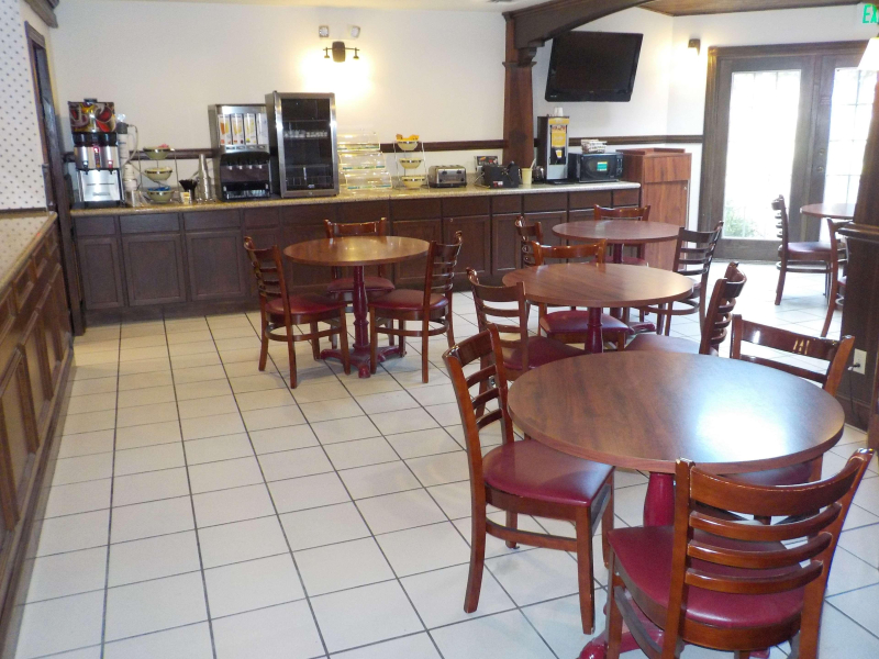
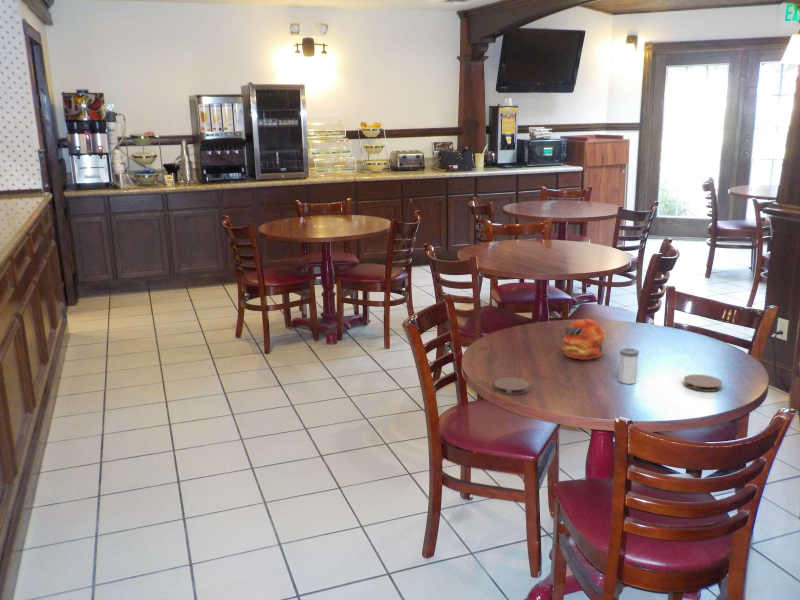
+ salt shaker (628, 366)
+ coaster (702, 382)
+ flower (585, 338)
+ coaster (511, 385)
